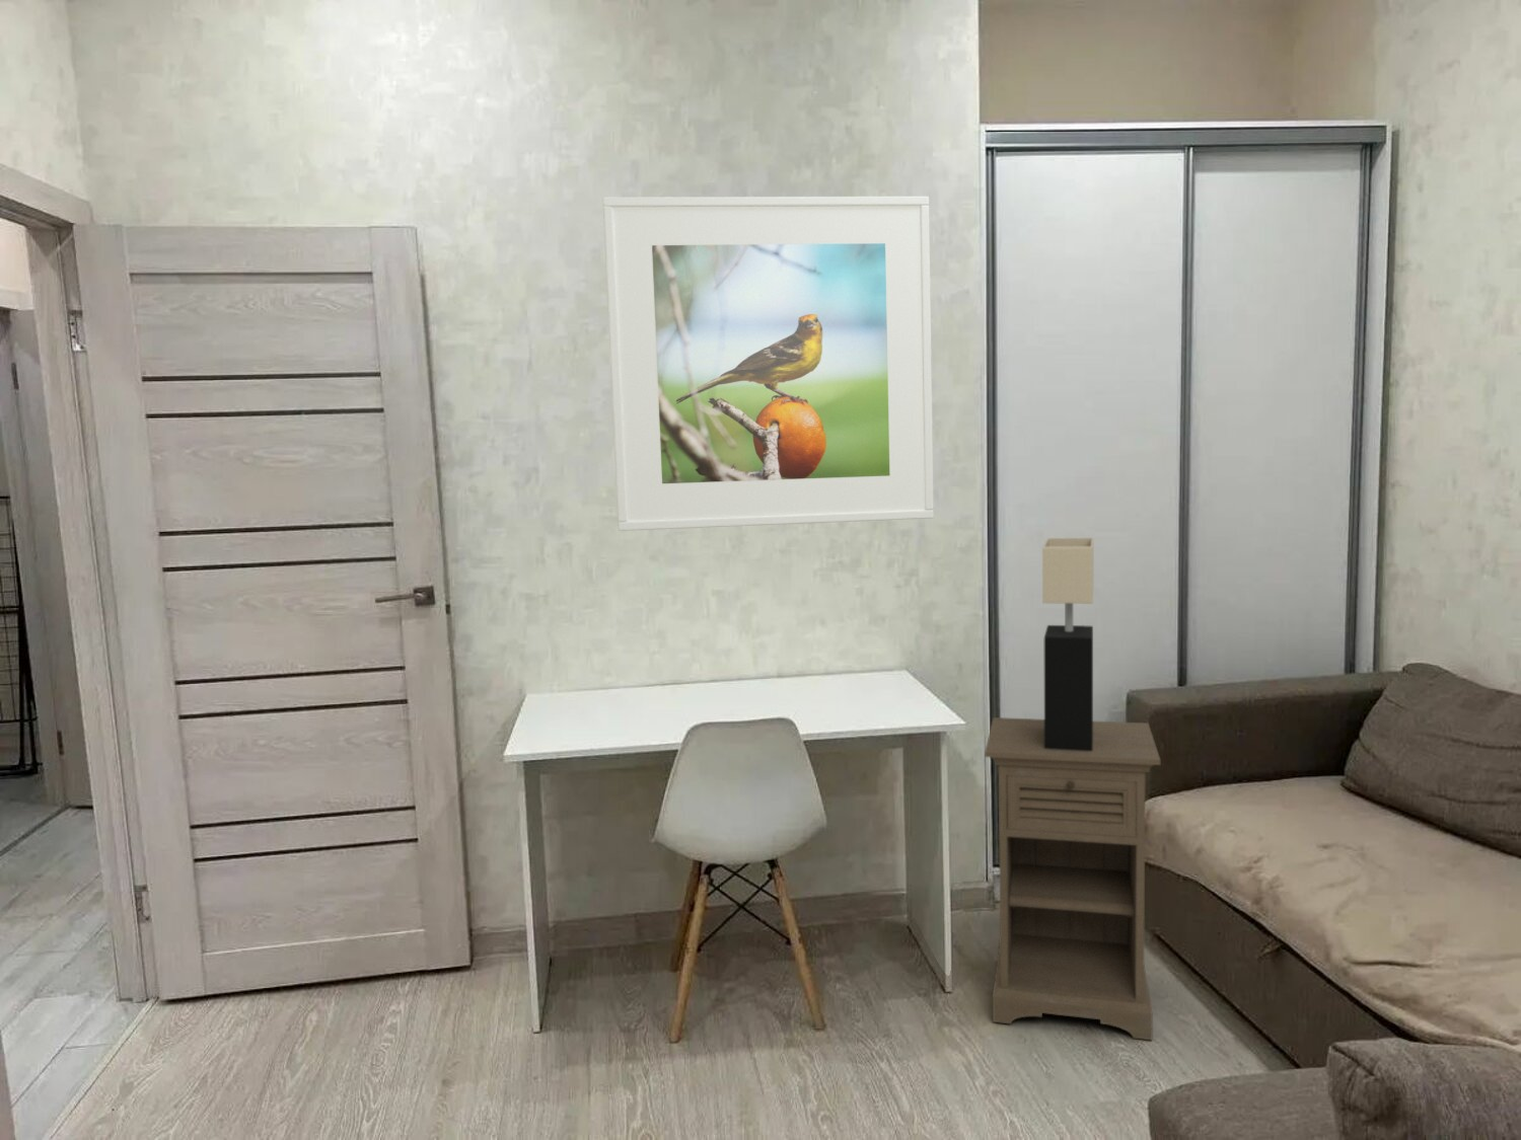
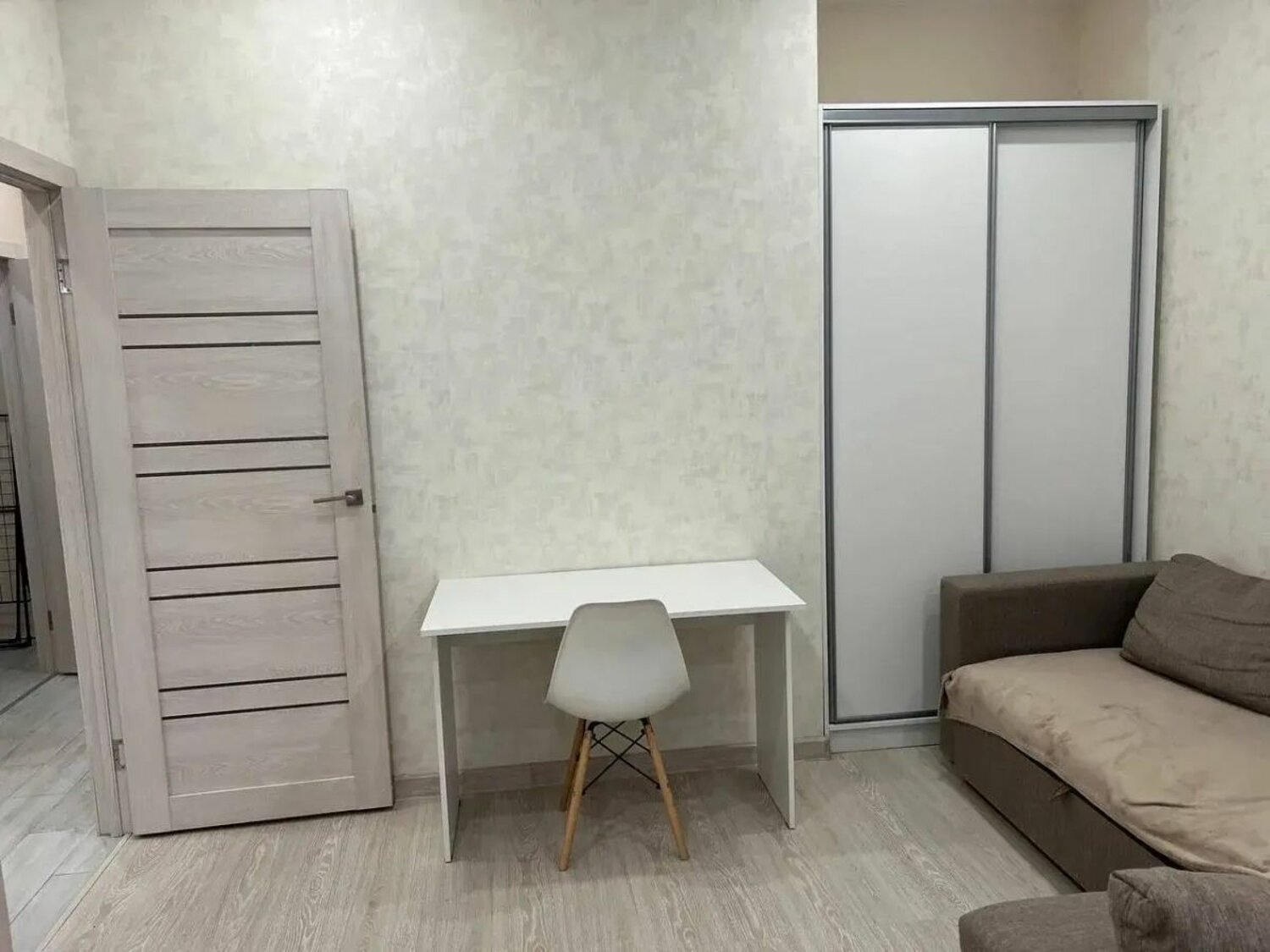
- nightstand (1069, 869)
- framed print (772, 363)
- table lamp (1068, 641)
